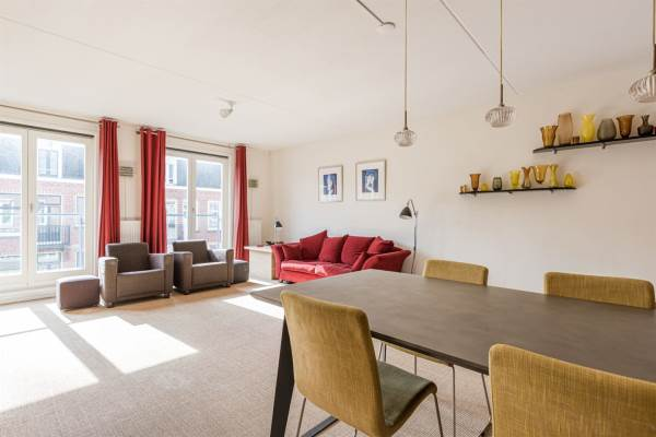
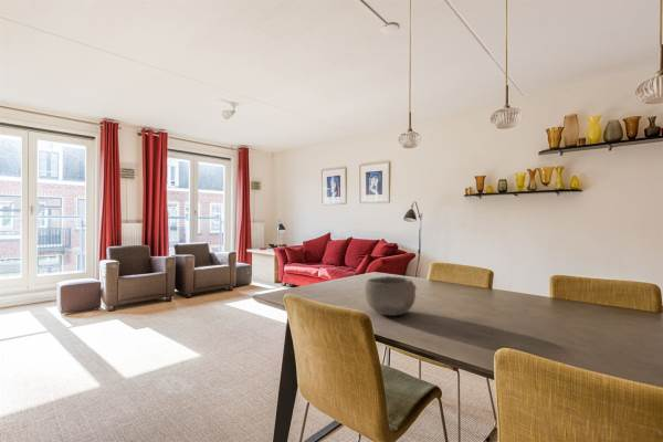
+ bowl (389, 295)
